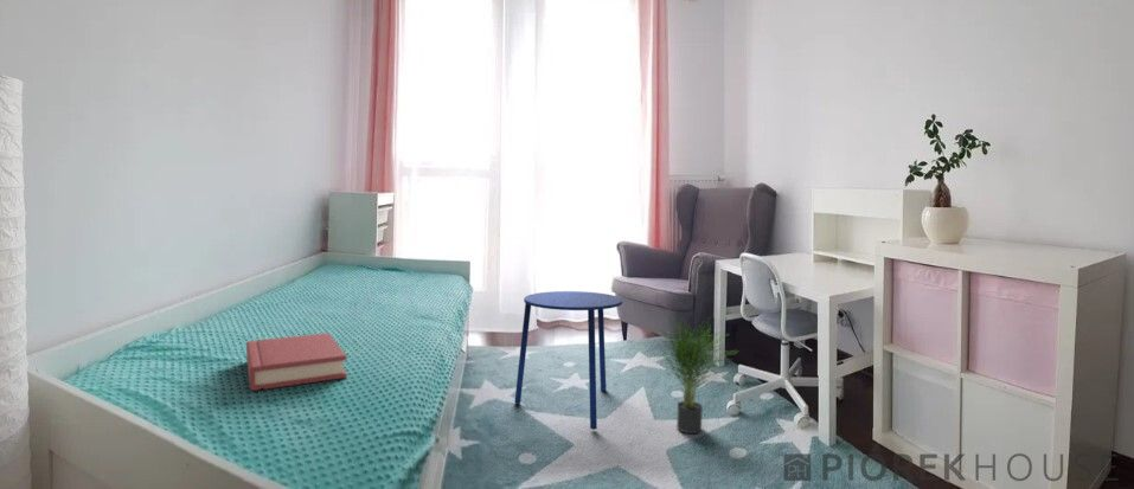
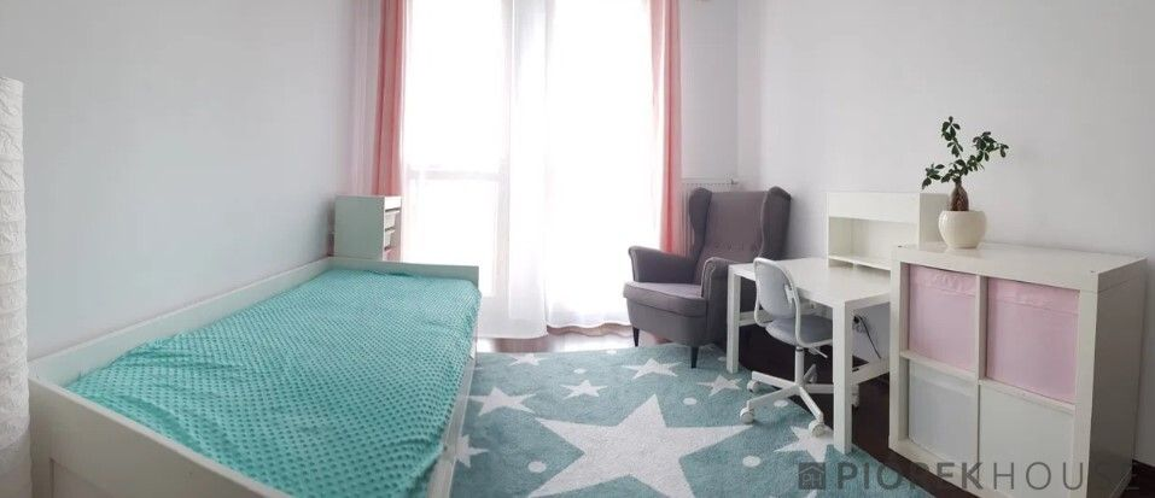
- potted plant (697, 368)
- side table (589, 352)
- hardback book (294, 358)
